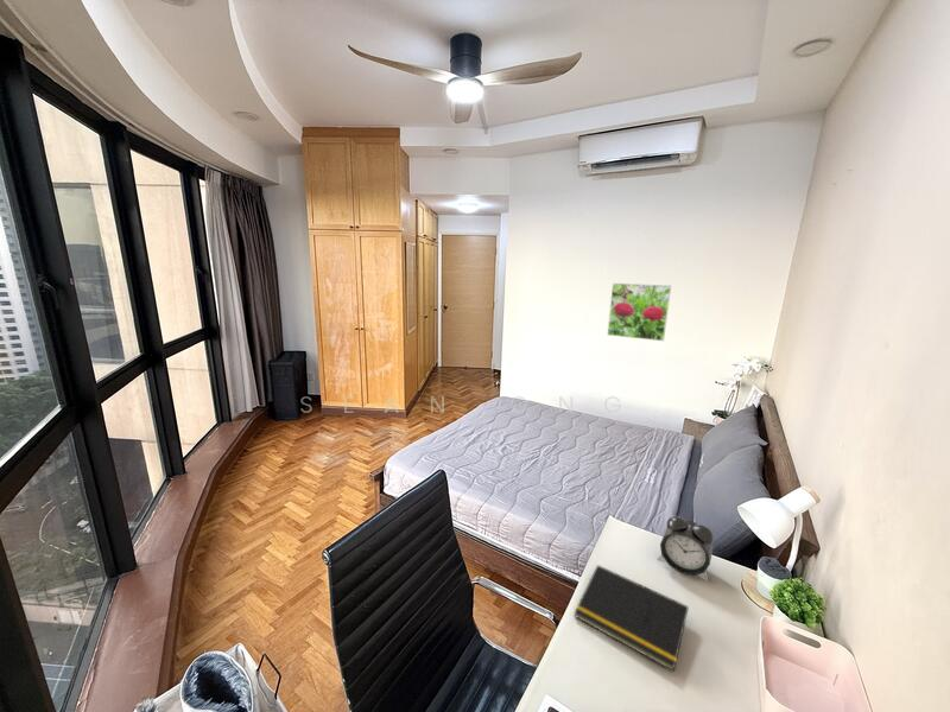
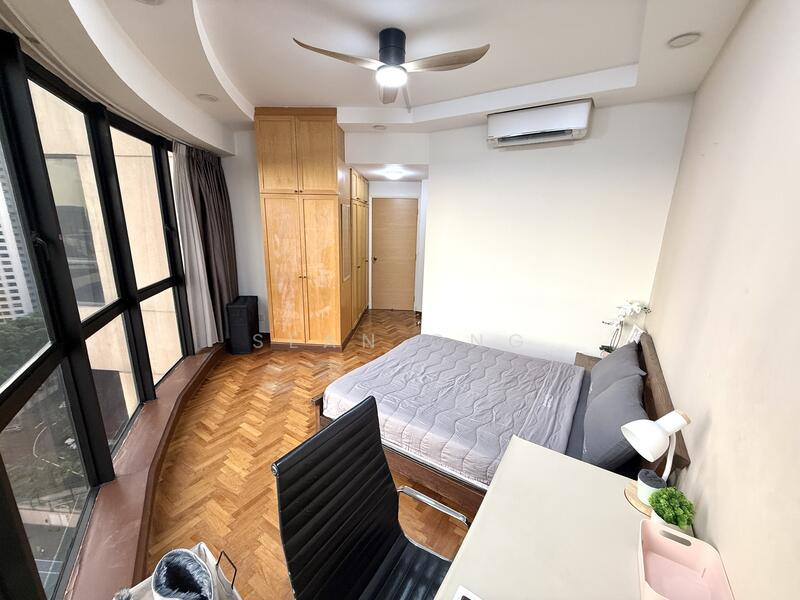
- notepad (631, 611)
- alarm clock (685, 543)
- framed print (638, 311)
